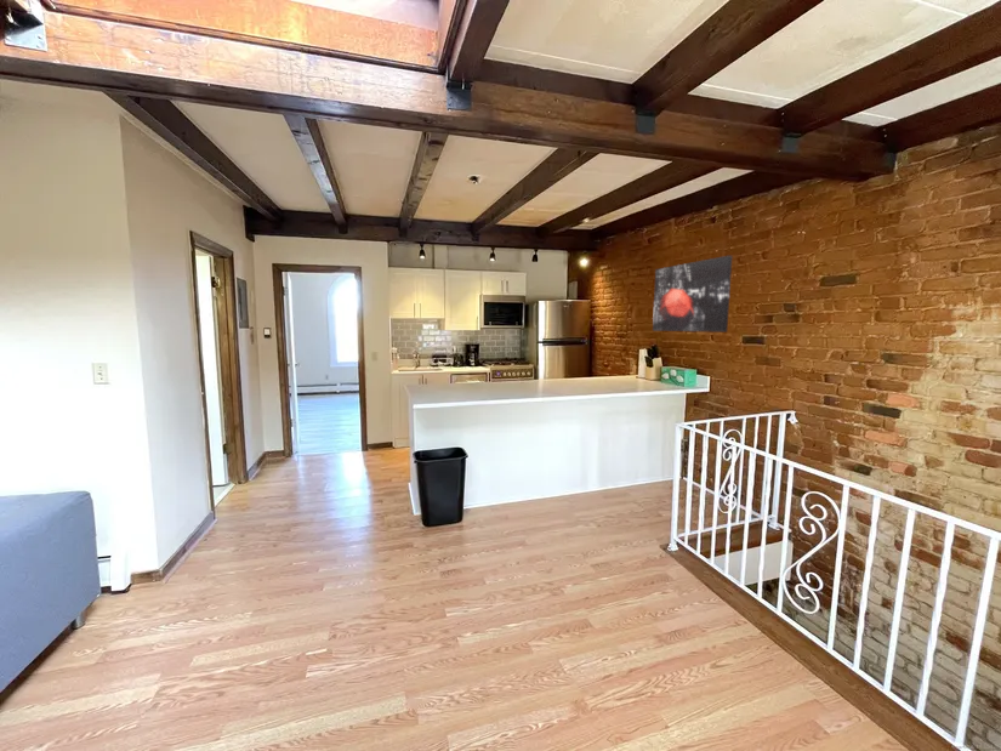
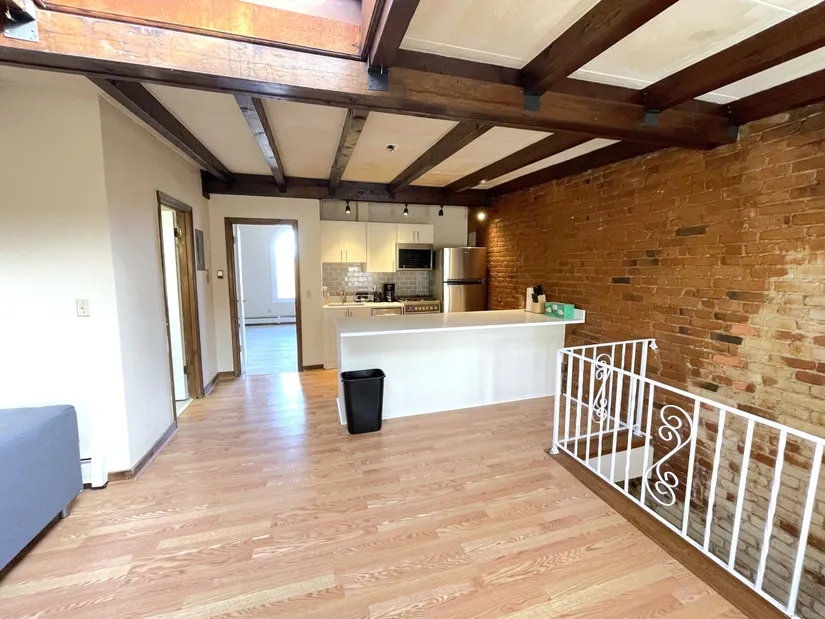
- wall art (687, 297)
